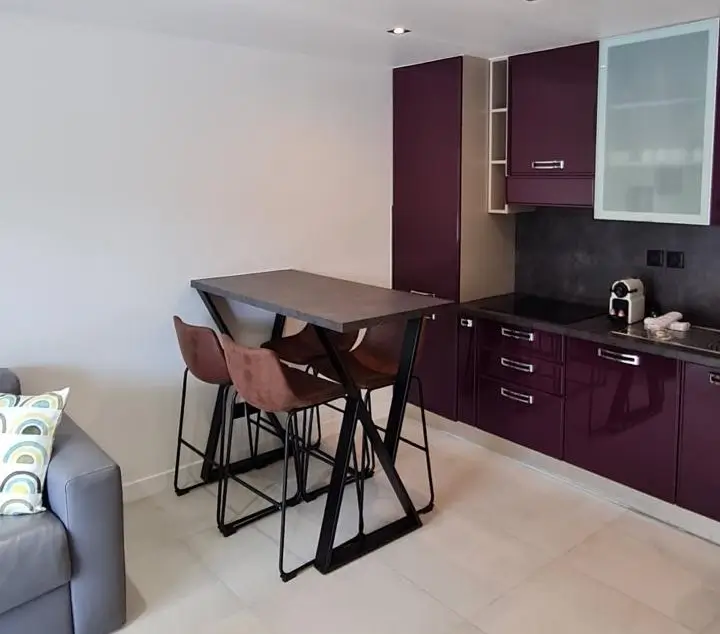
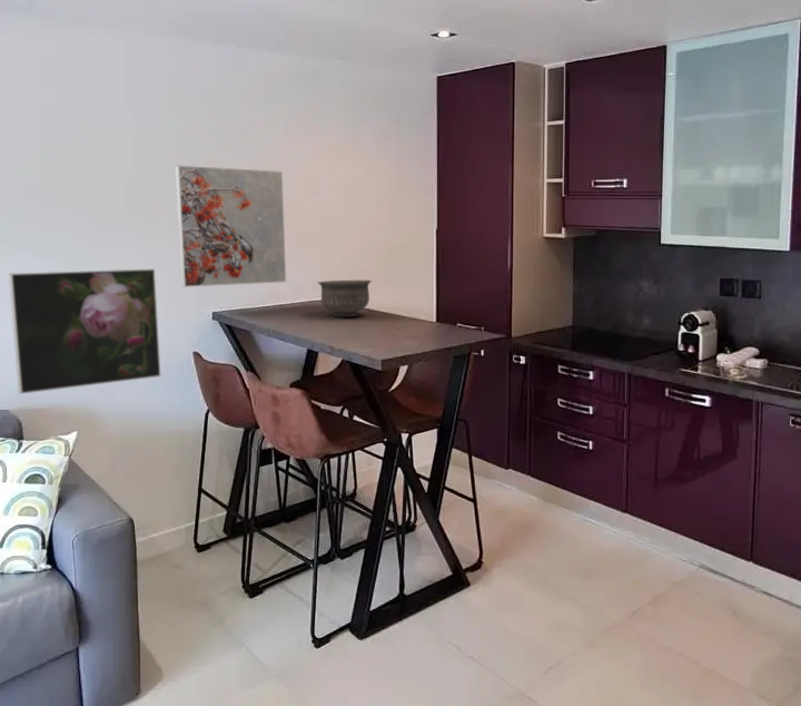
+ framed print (89, 327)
+ bowl (345, 297)
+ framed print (234, 226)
